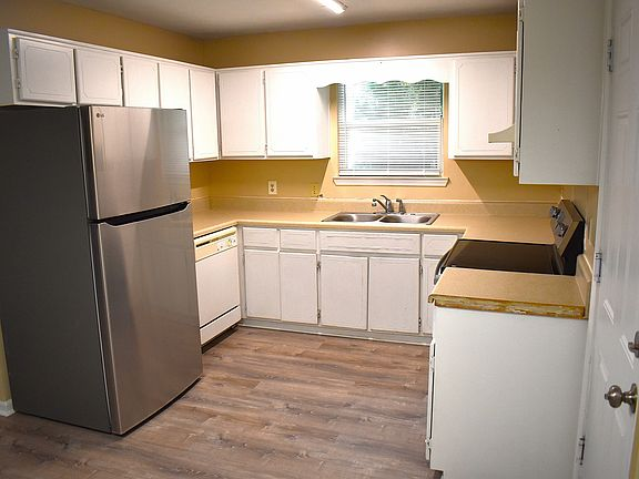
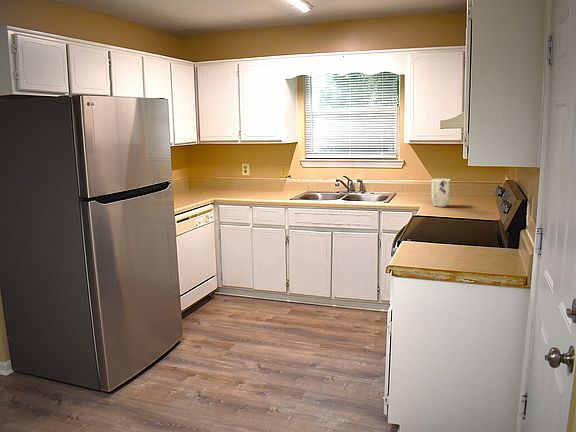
+ plant pot (440, 192)
